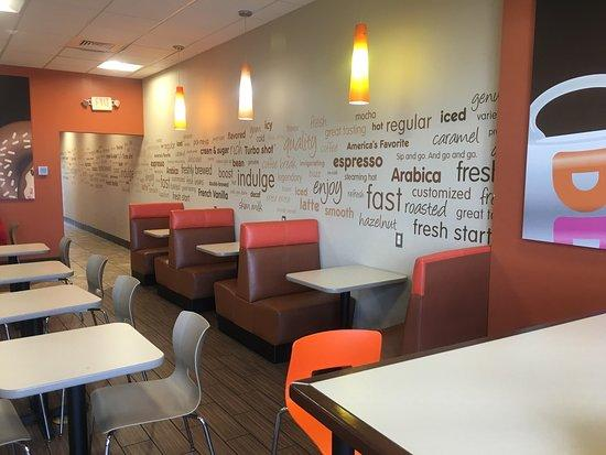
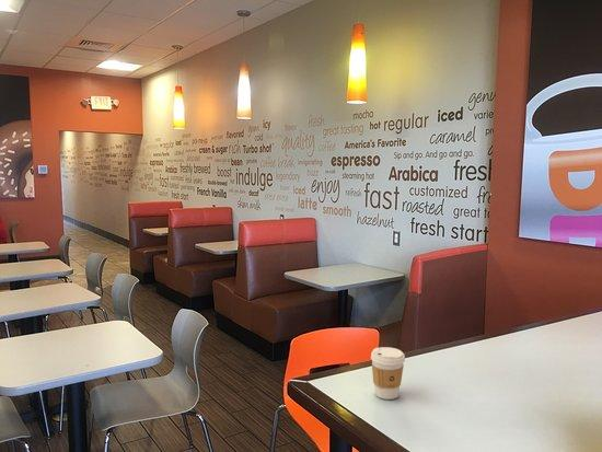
+ coffee cup (387, 372)
